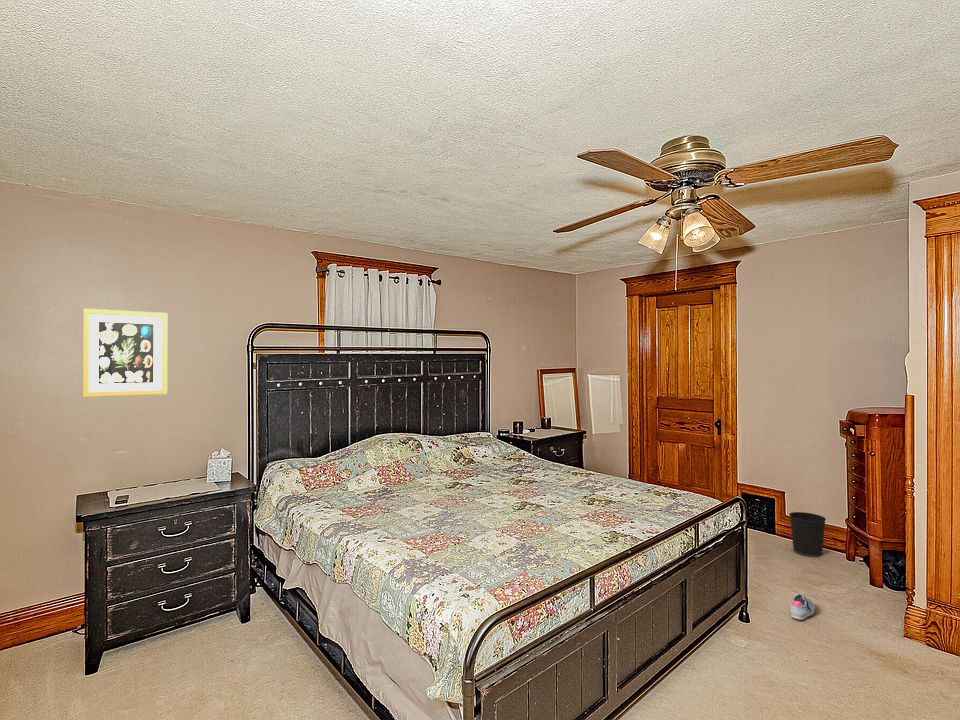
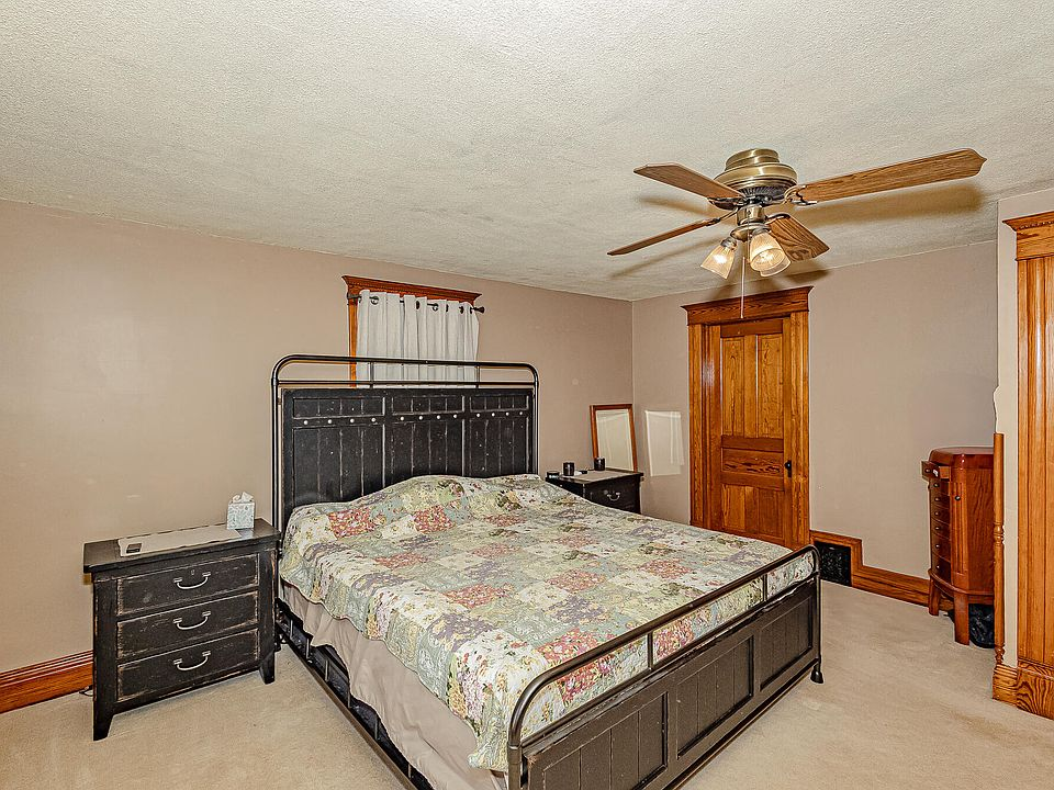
- wall art (126, 353)
- wastebasket (807, 534)
- shoe (803, 603)
